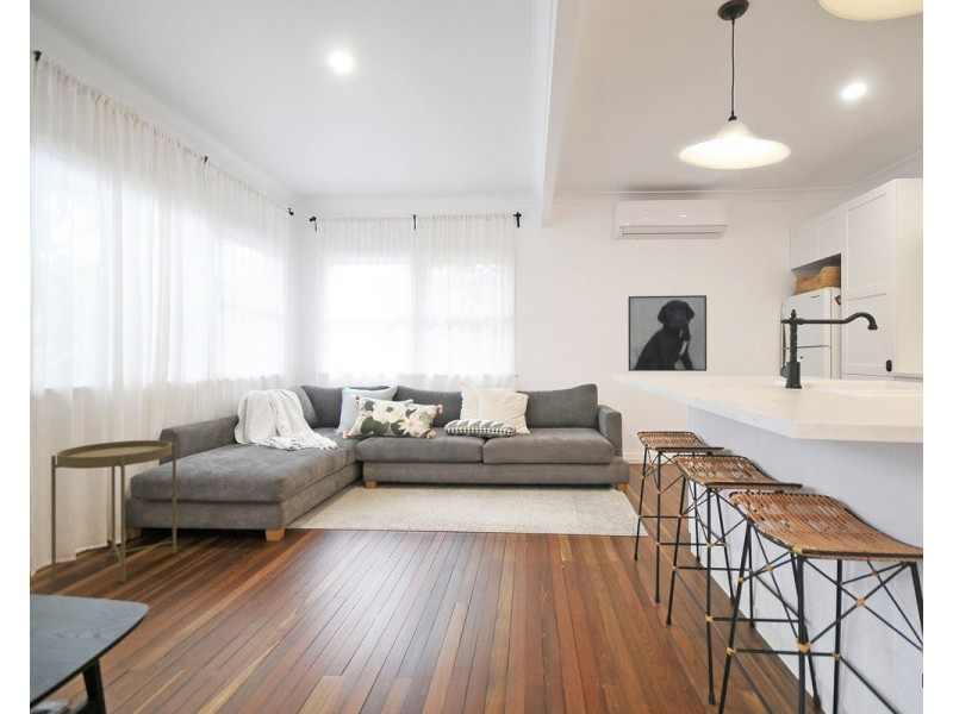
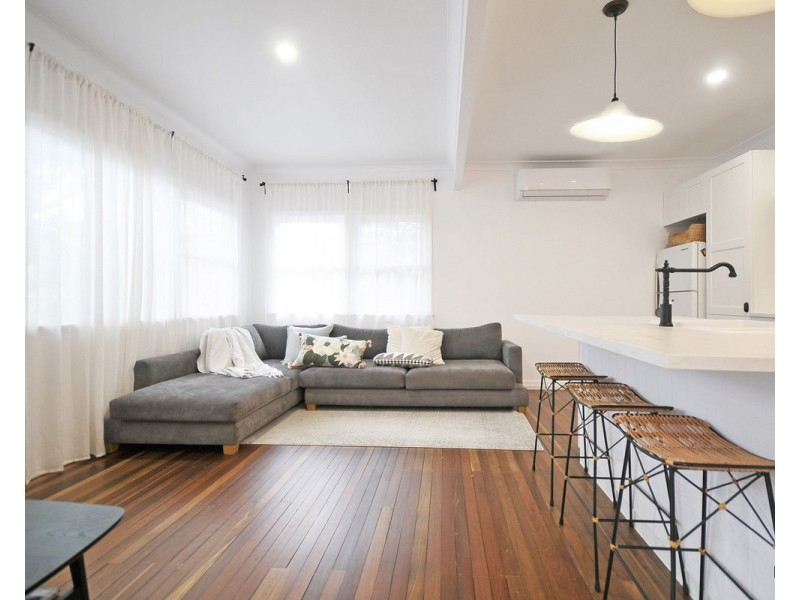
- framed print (667, 333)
- side table (114, 506)
